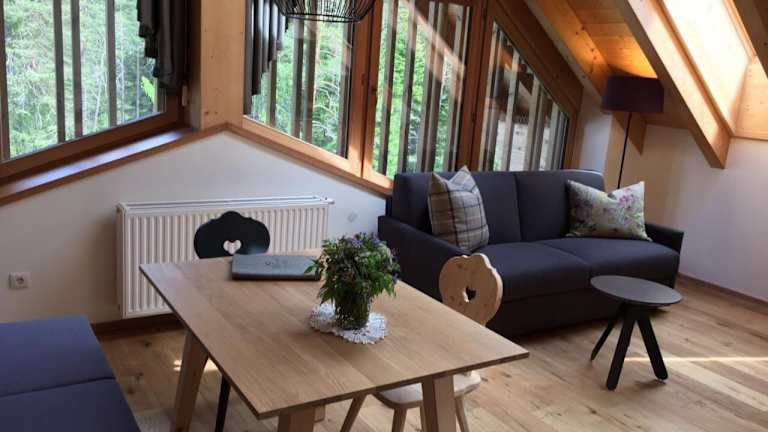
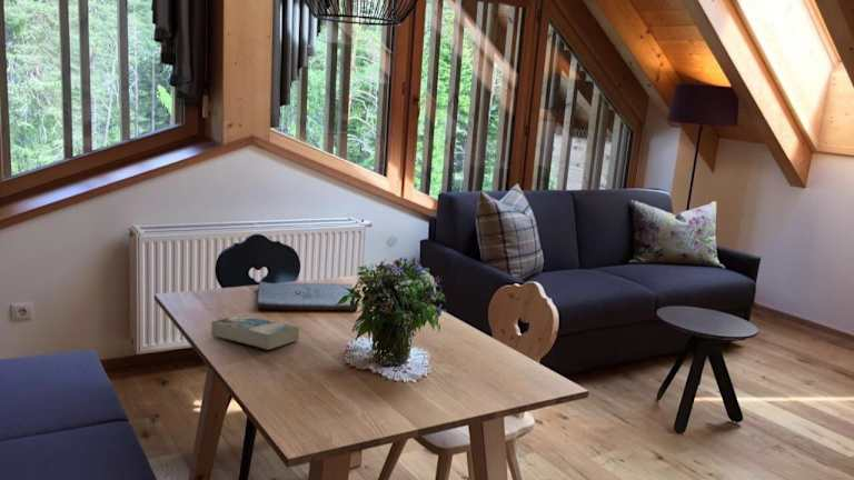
+ book (255, 330)
